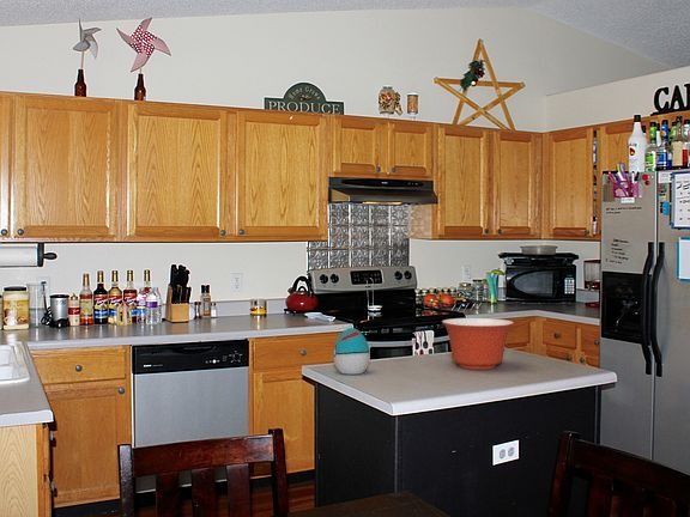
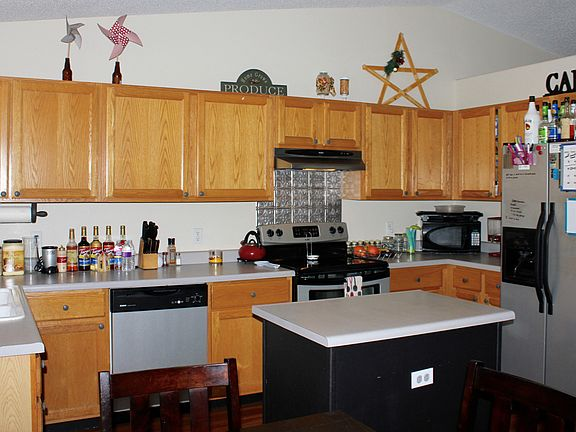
- decorative egg (351, 349)
- mixing bowl (477, 343)
